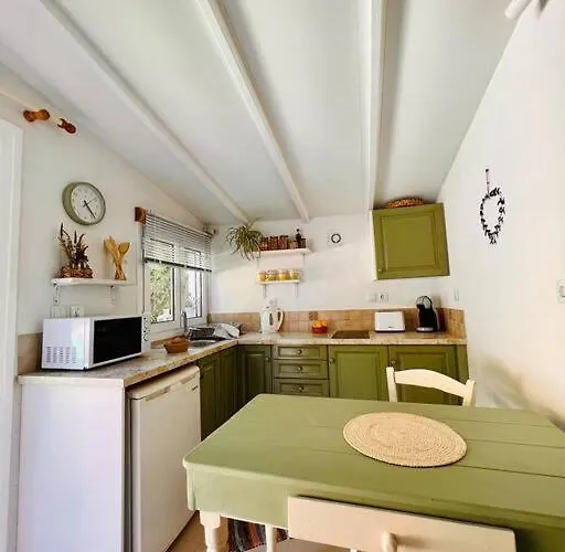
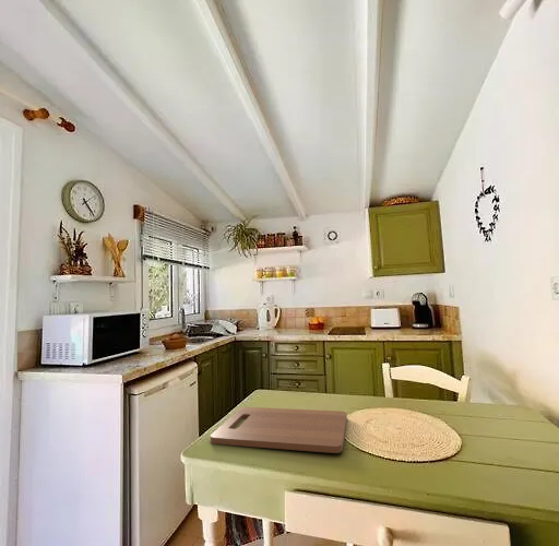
+ cutting board (283, 426)
